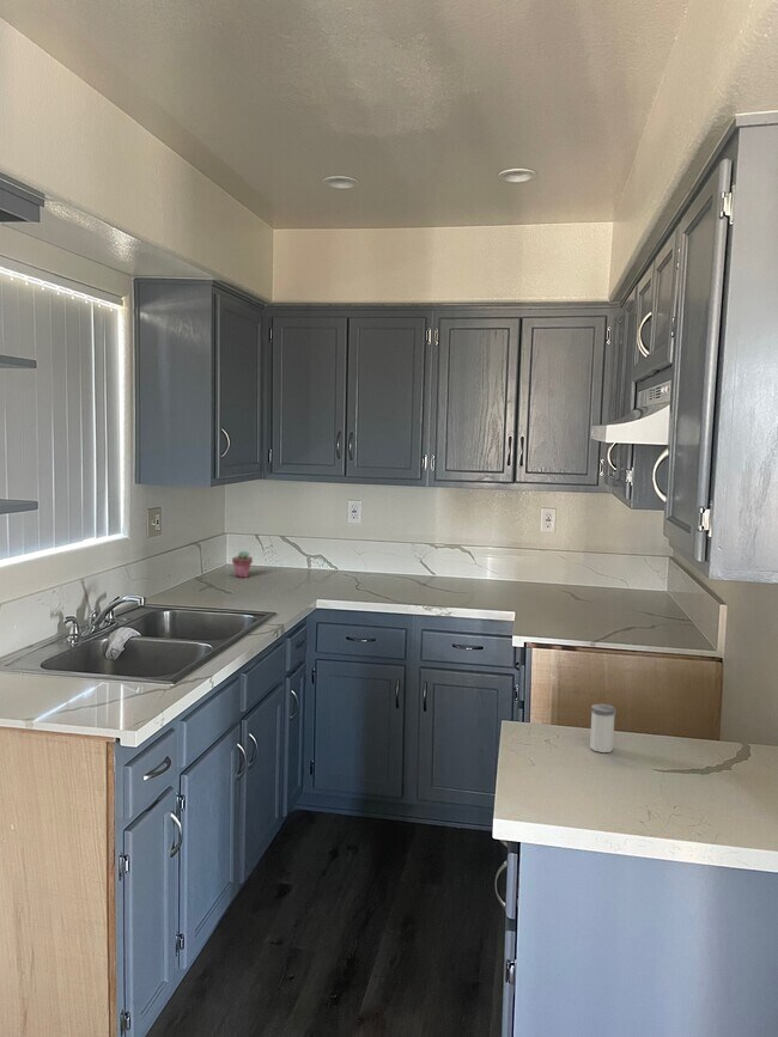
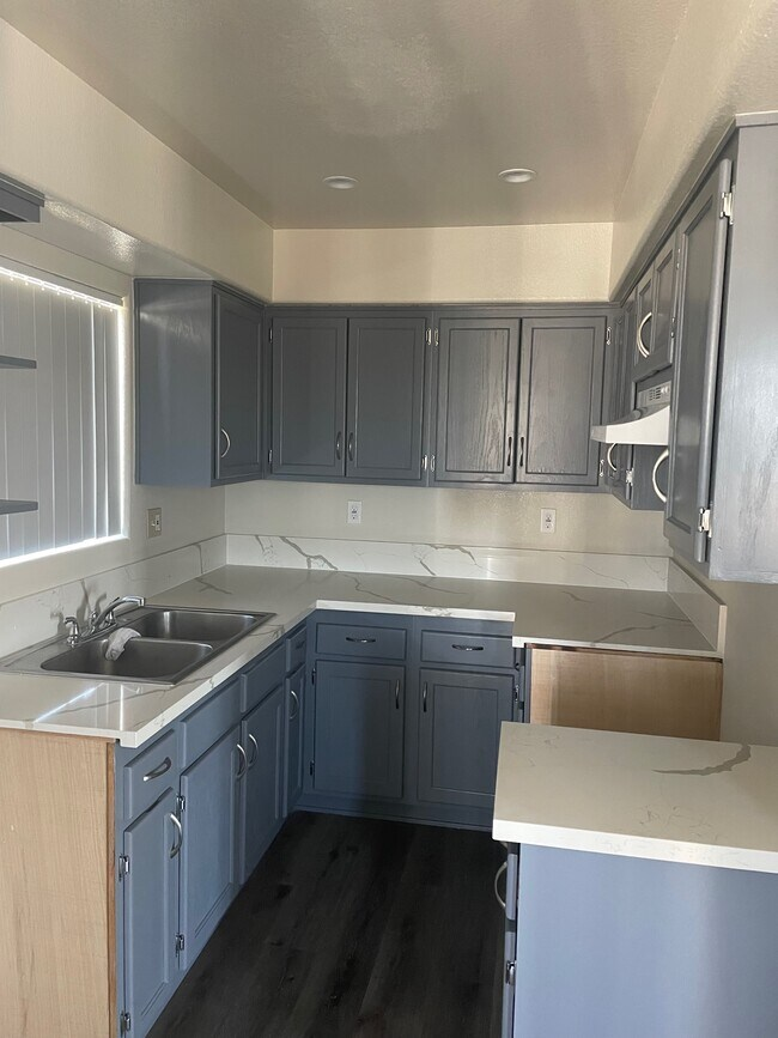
- salt shaker (602, 727)
- potted succulent (242, 562)
